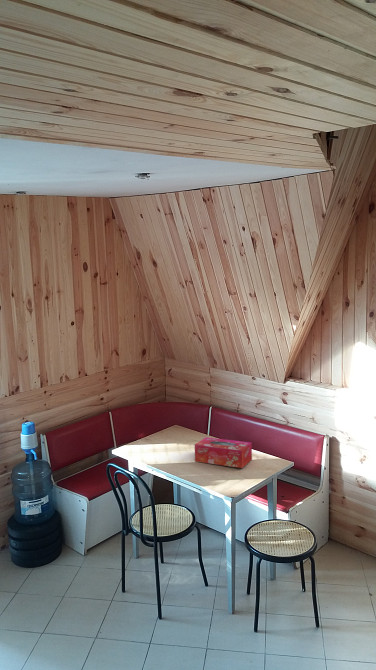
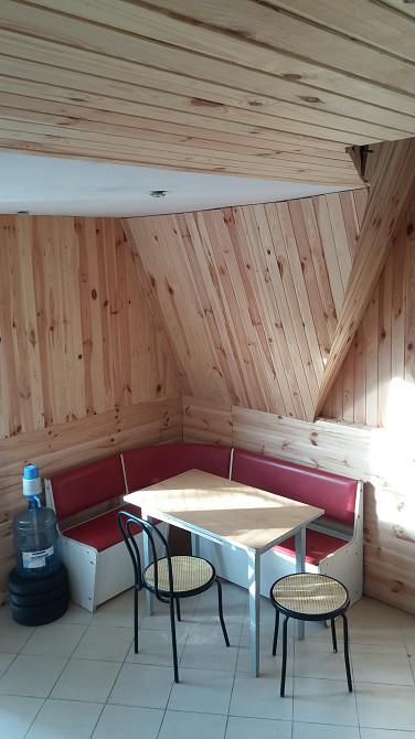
- tissue box (223, 452)
